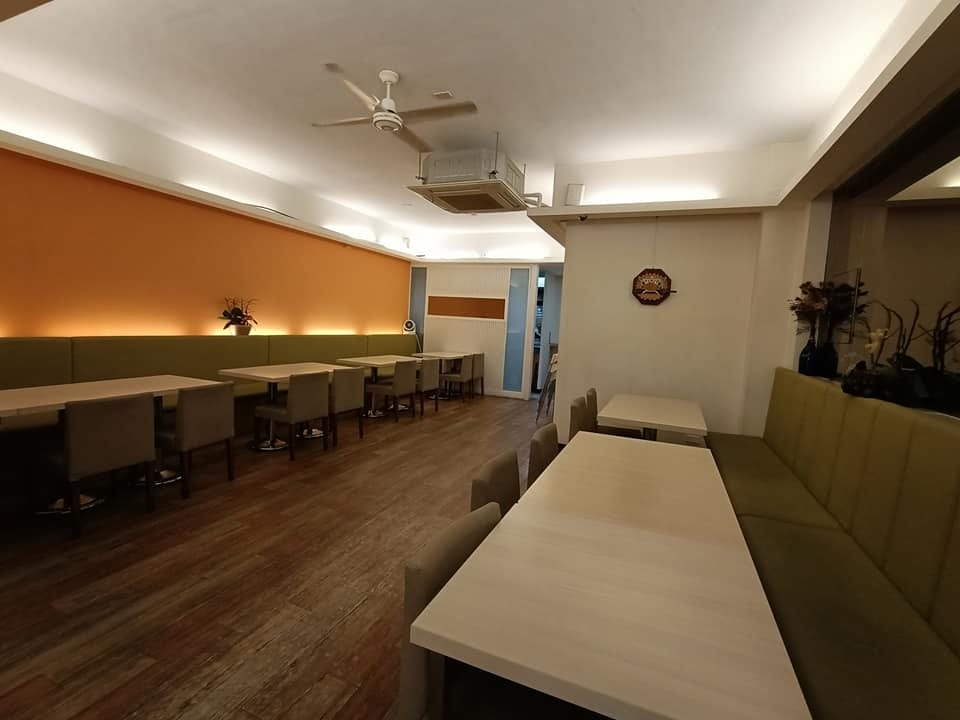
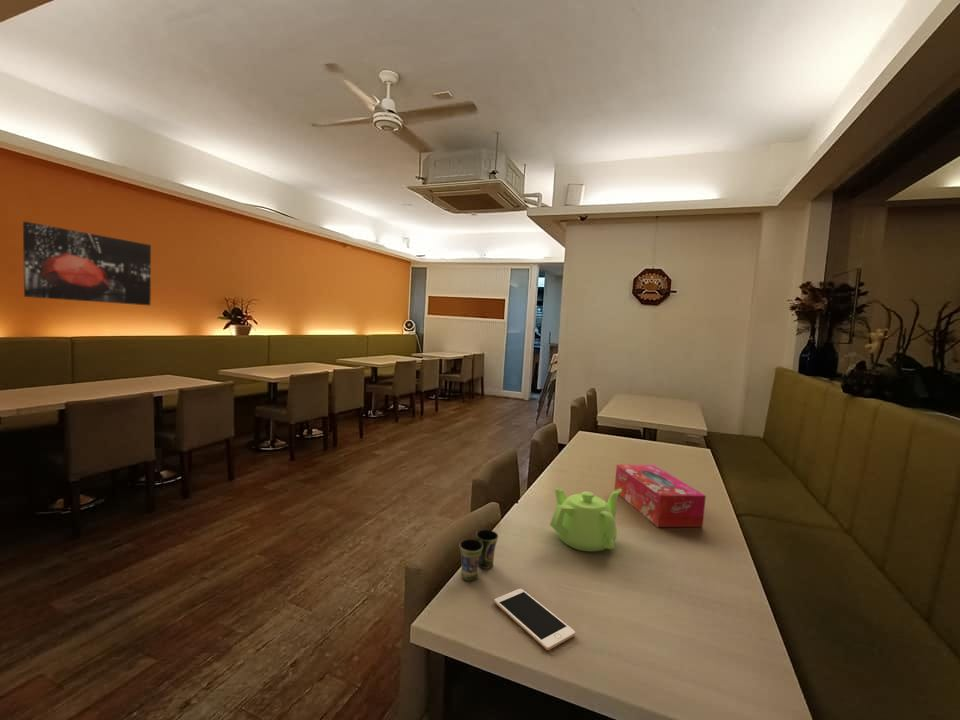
+ tissue box (655, 492)
+ cell phone (532, 616)
+ cup (478, 555)
+ teapot (585, 514)
+ wall art (93, 268)
